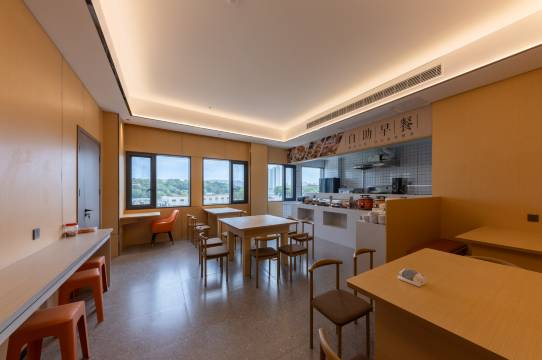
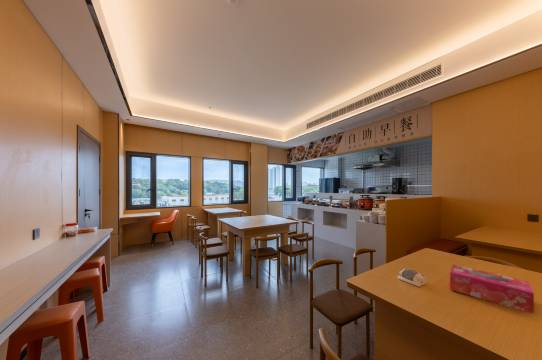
+ tissue box (487, 285)
